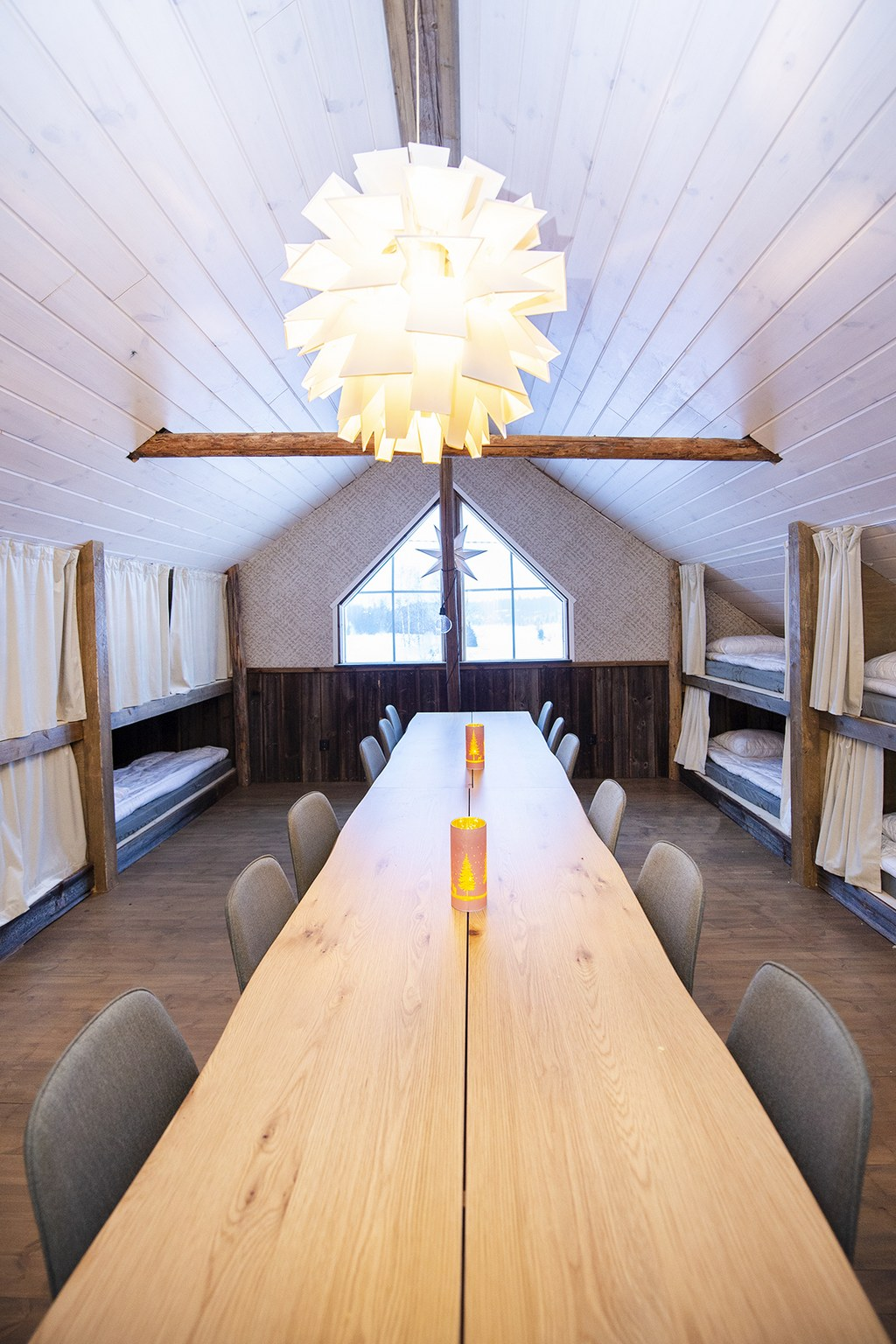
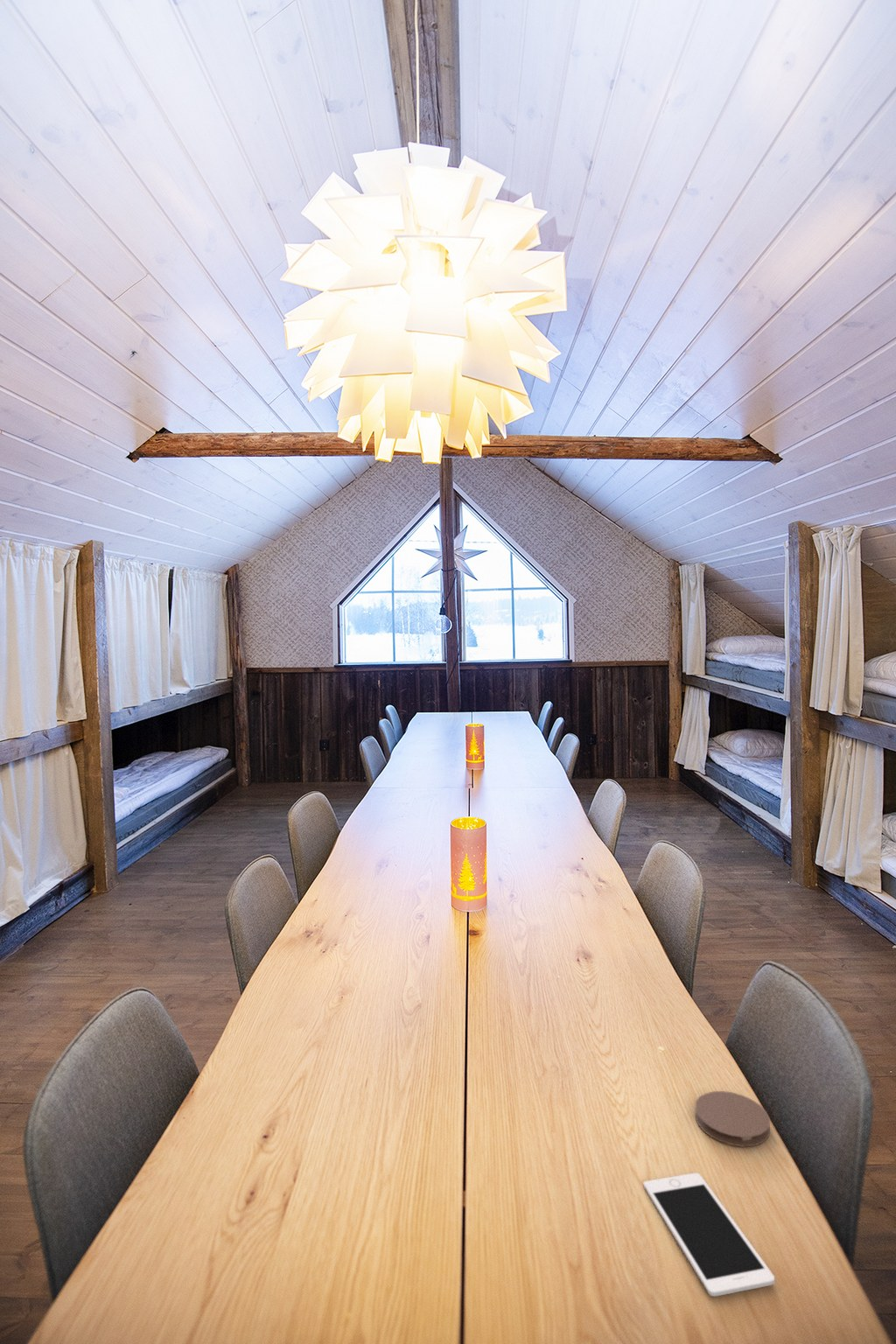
+ coaster (732, 1117)
+ cell phone (704, 1228)
